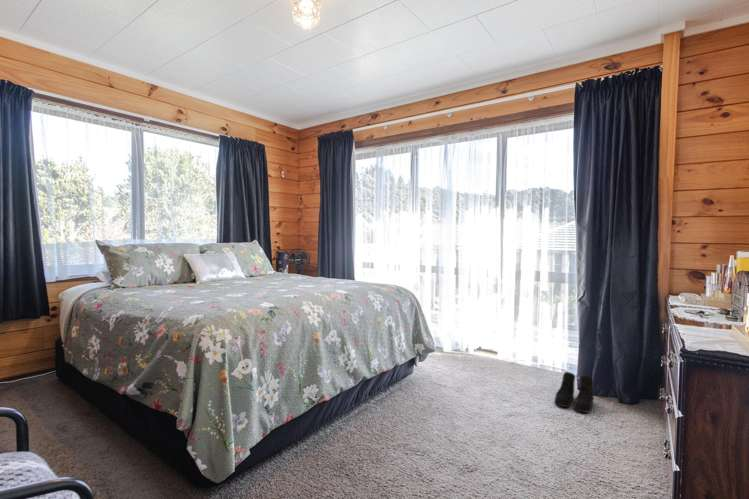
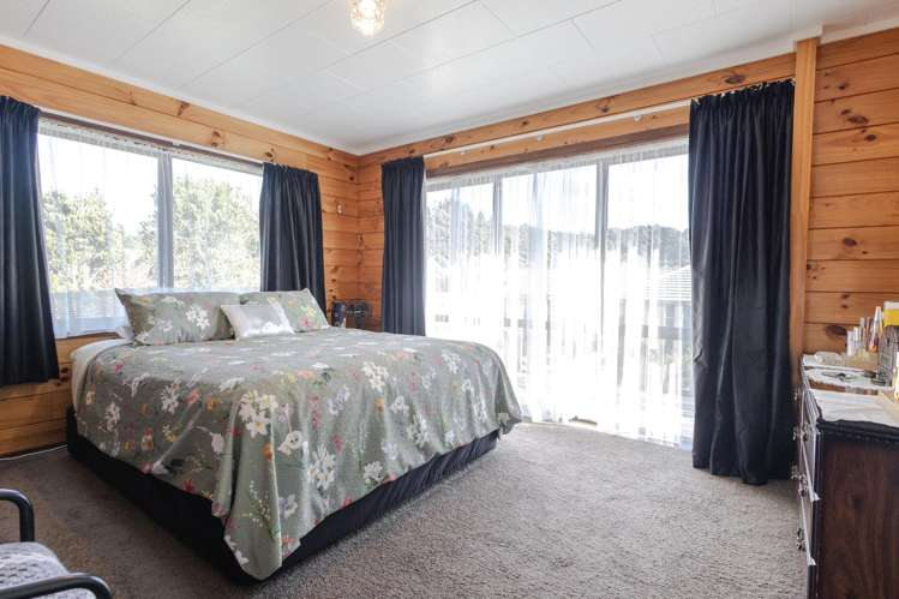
- boots (573, 389)
